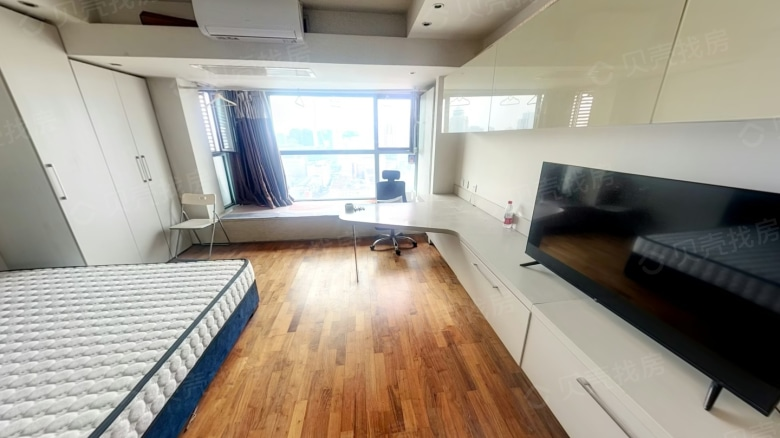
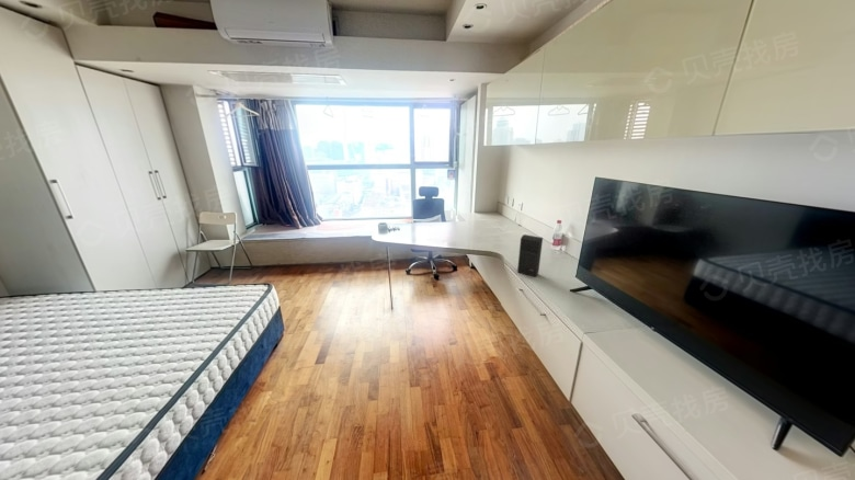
+ speaker (529, 255)
